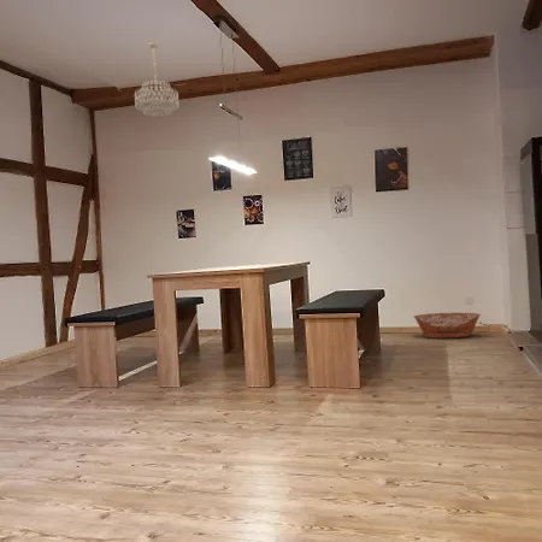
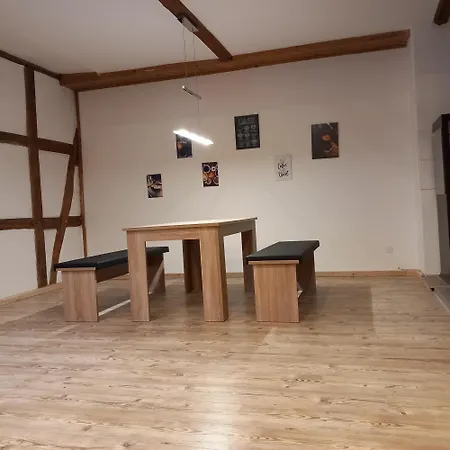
- basket (447, 325)
- chandelier (155, 78)
